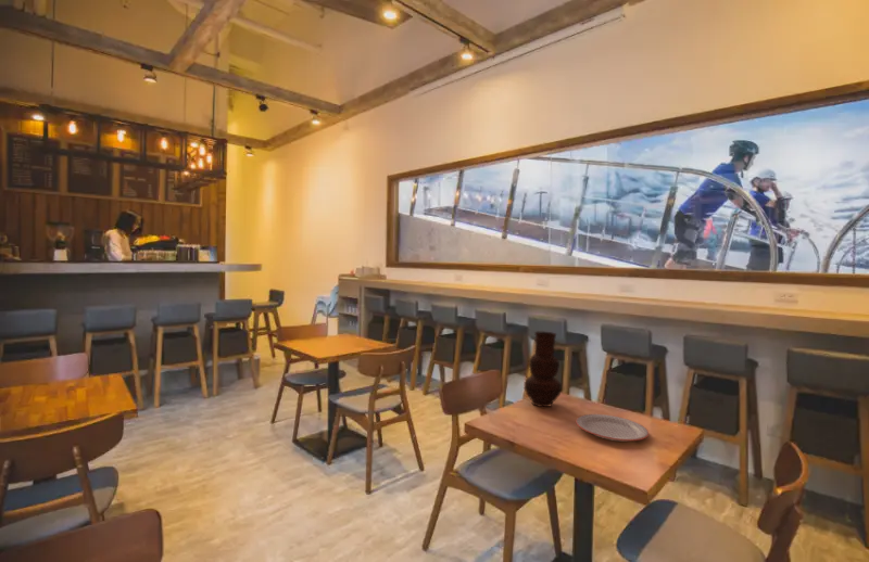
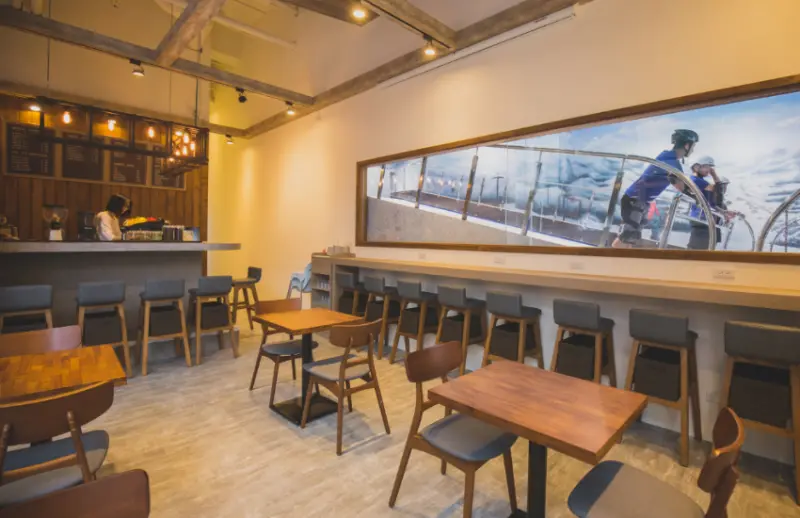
- plate (610, 429)
- vase (543, 368)
